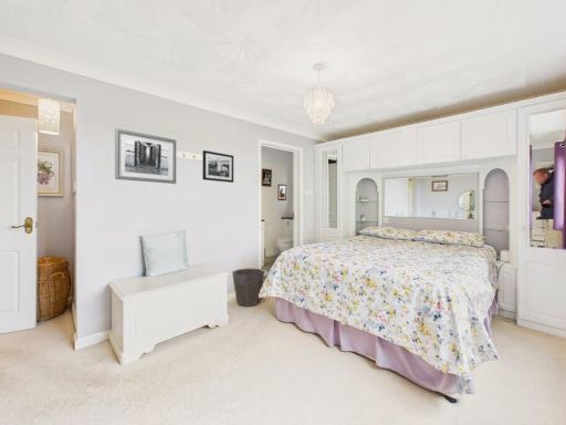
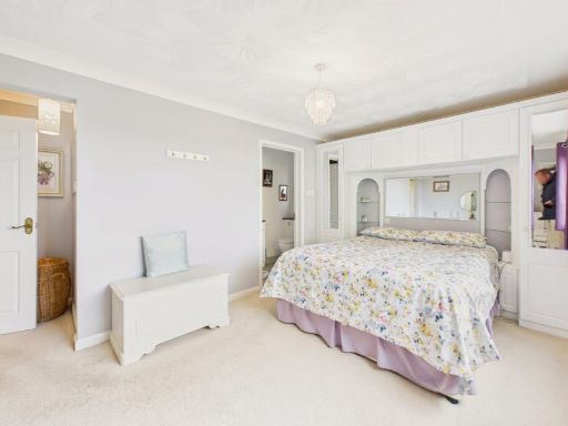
- waste bin (248, 287)
- wall art (147, 157)
- picture frame (218, 167)
